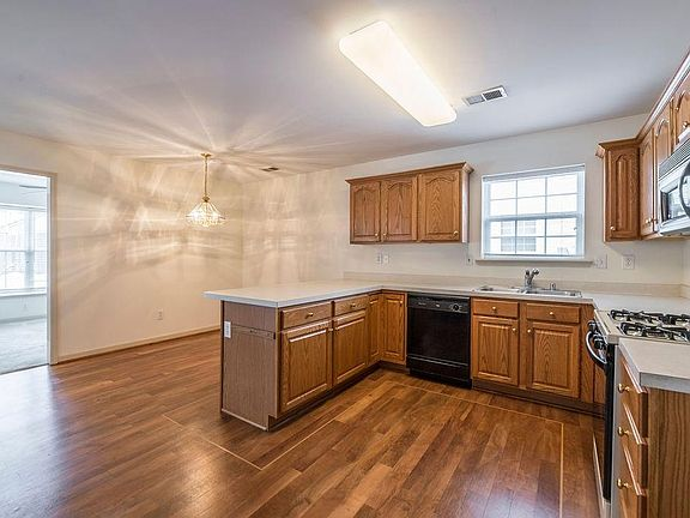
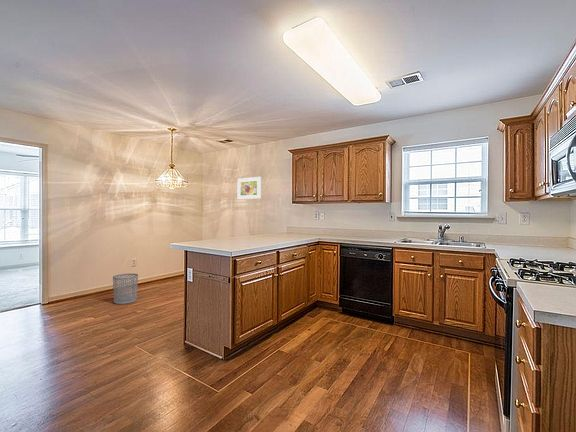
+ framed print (248, 188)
+ waste bin (126, 288)
